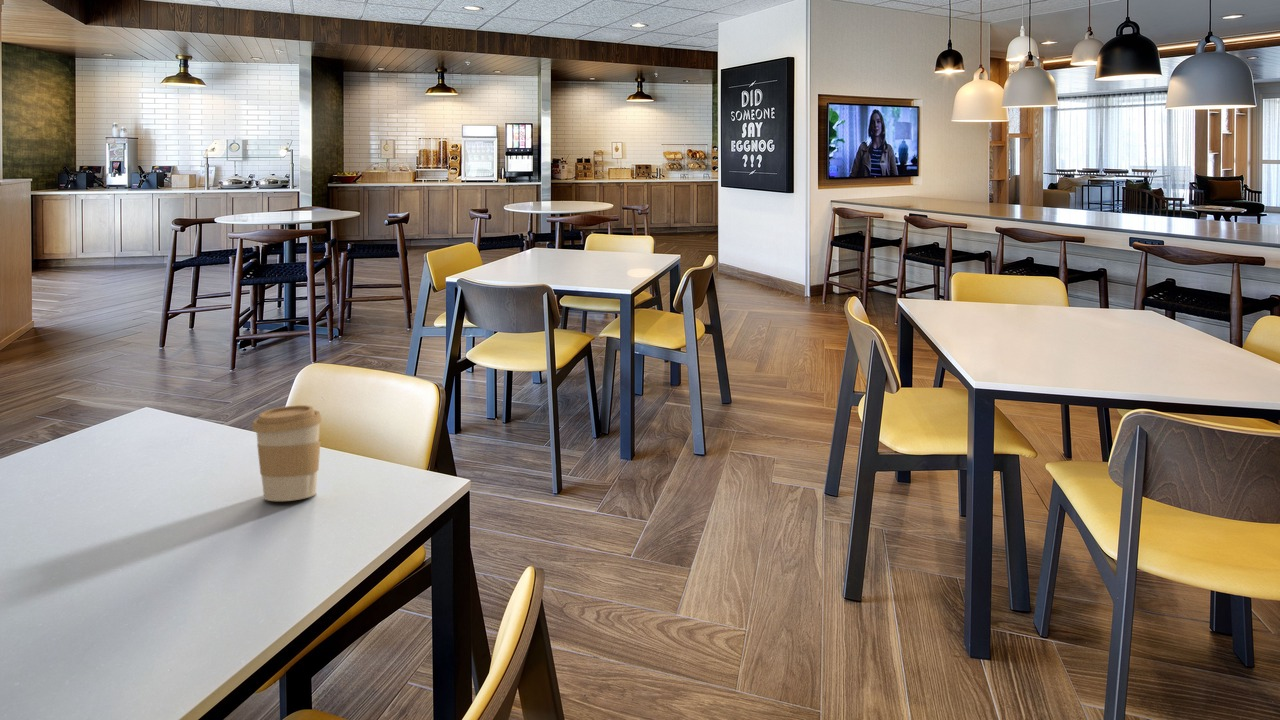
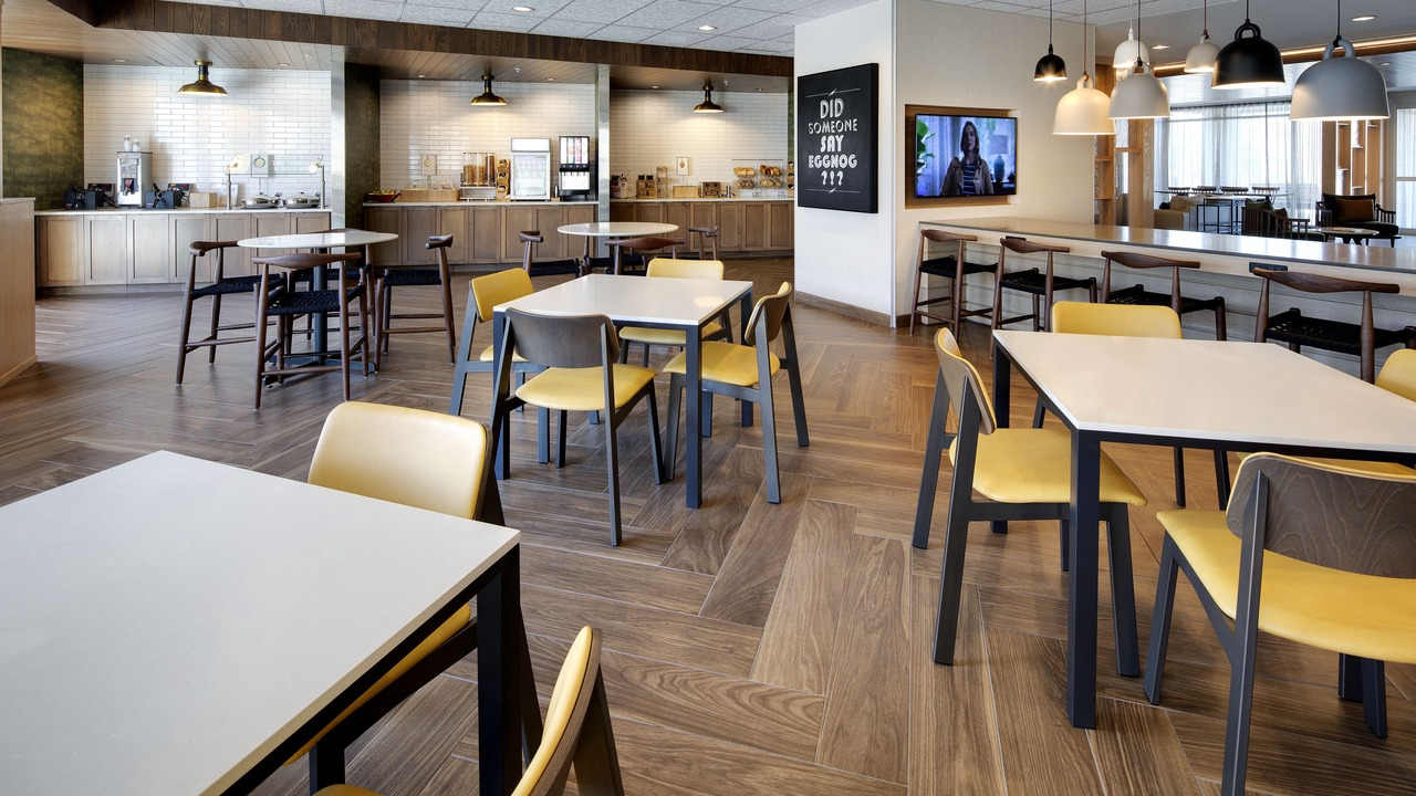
- coffee cup (288, 451)
